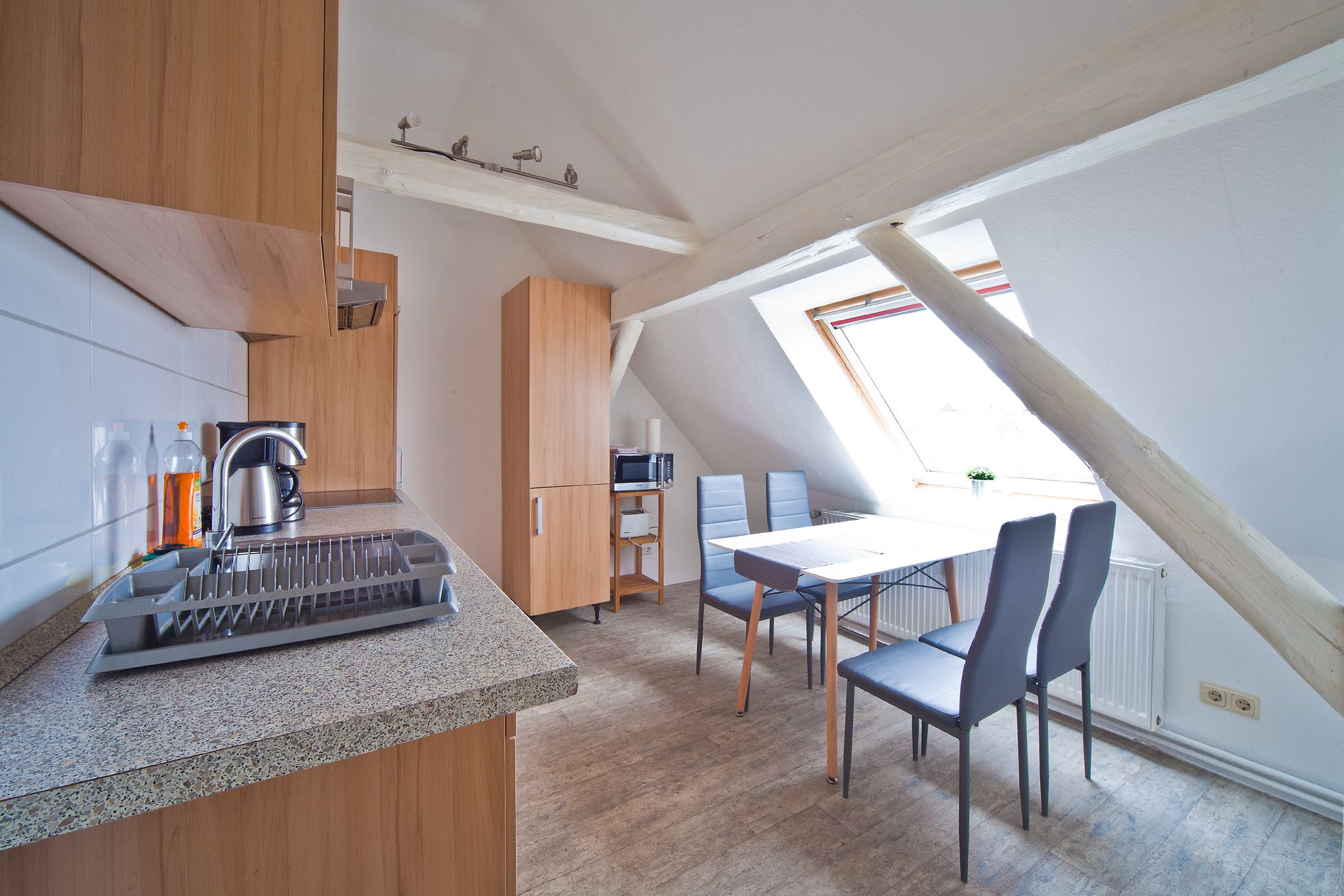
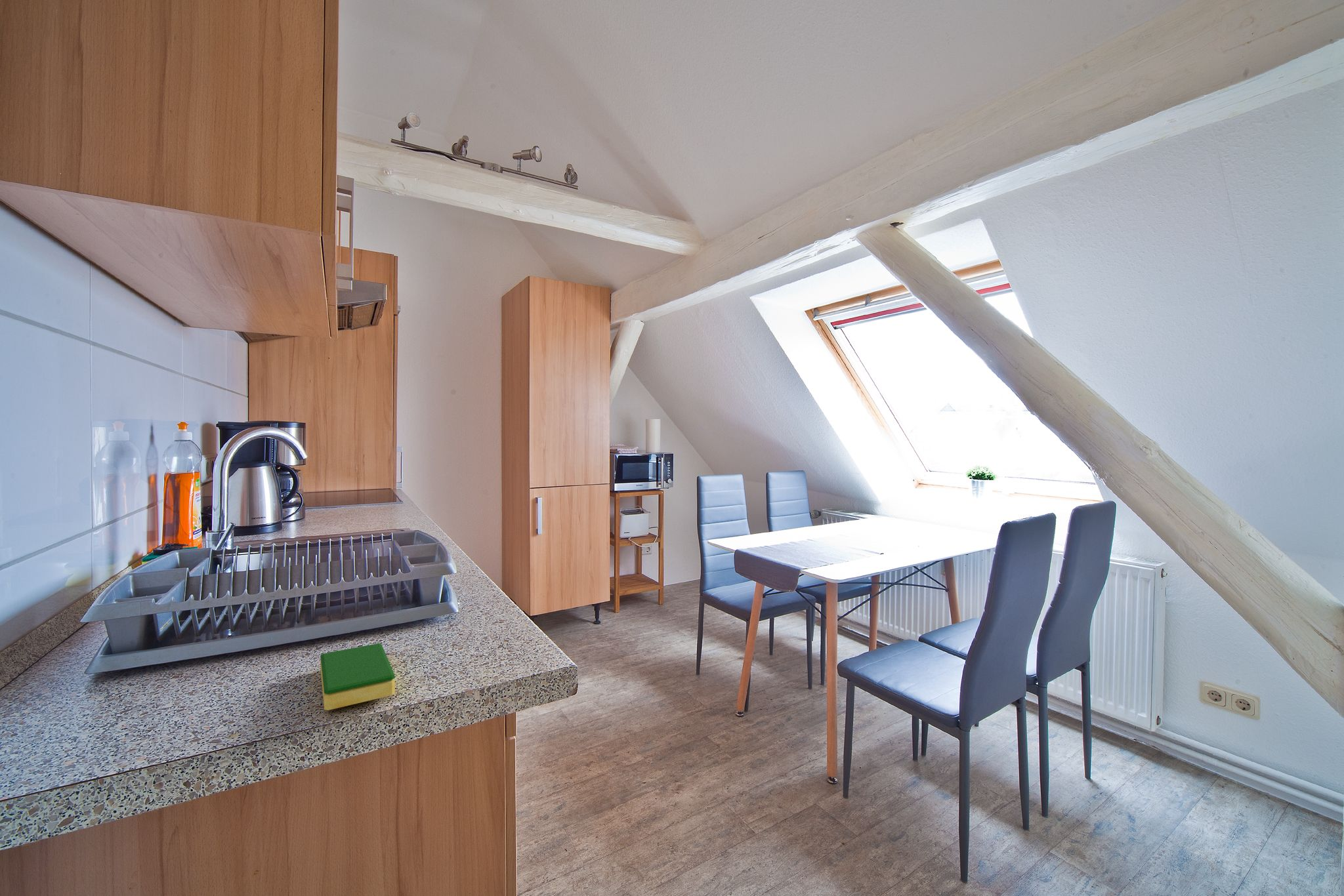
+ dish sponge (356, 673)
